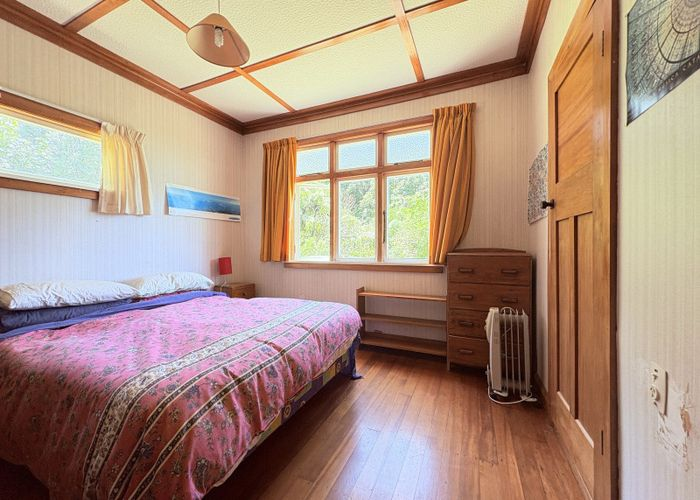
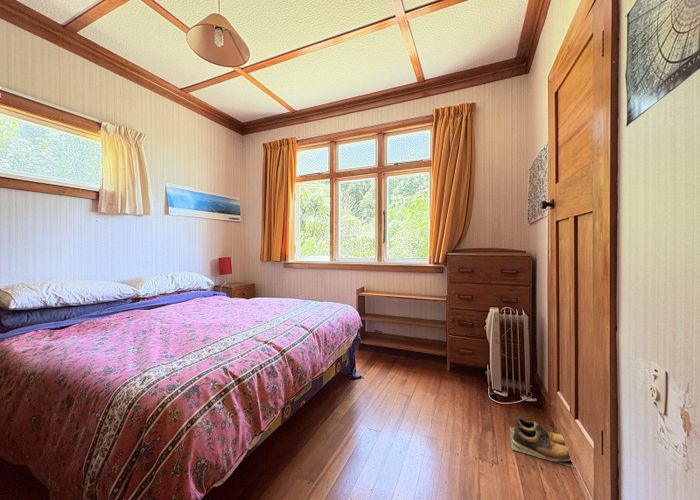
+ shoes (540, 436)
